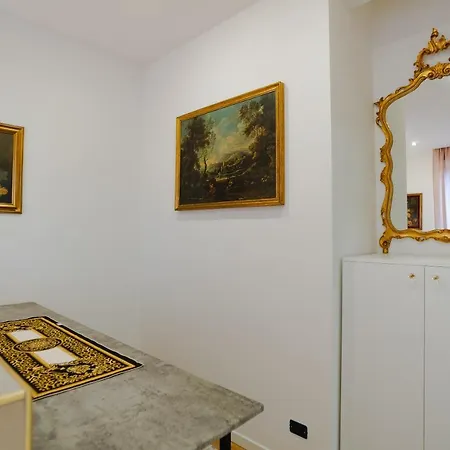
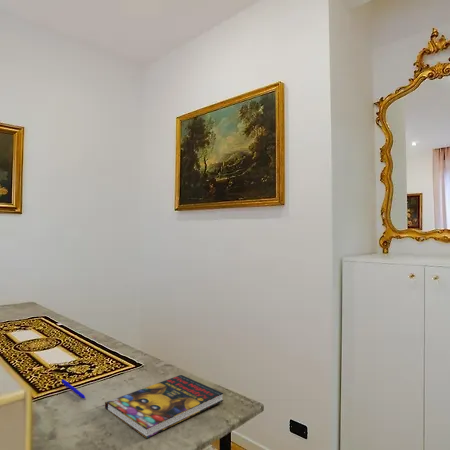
+ pen (73, 389)
+ book (165, 400)
